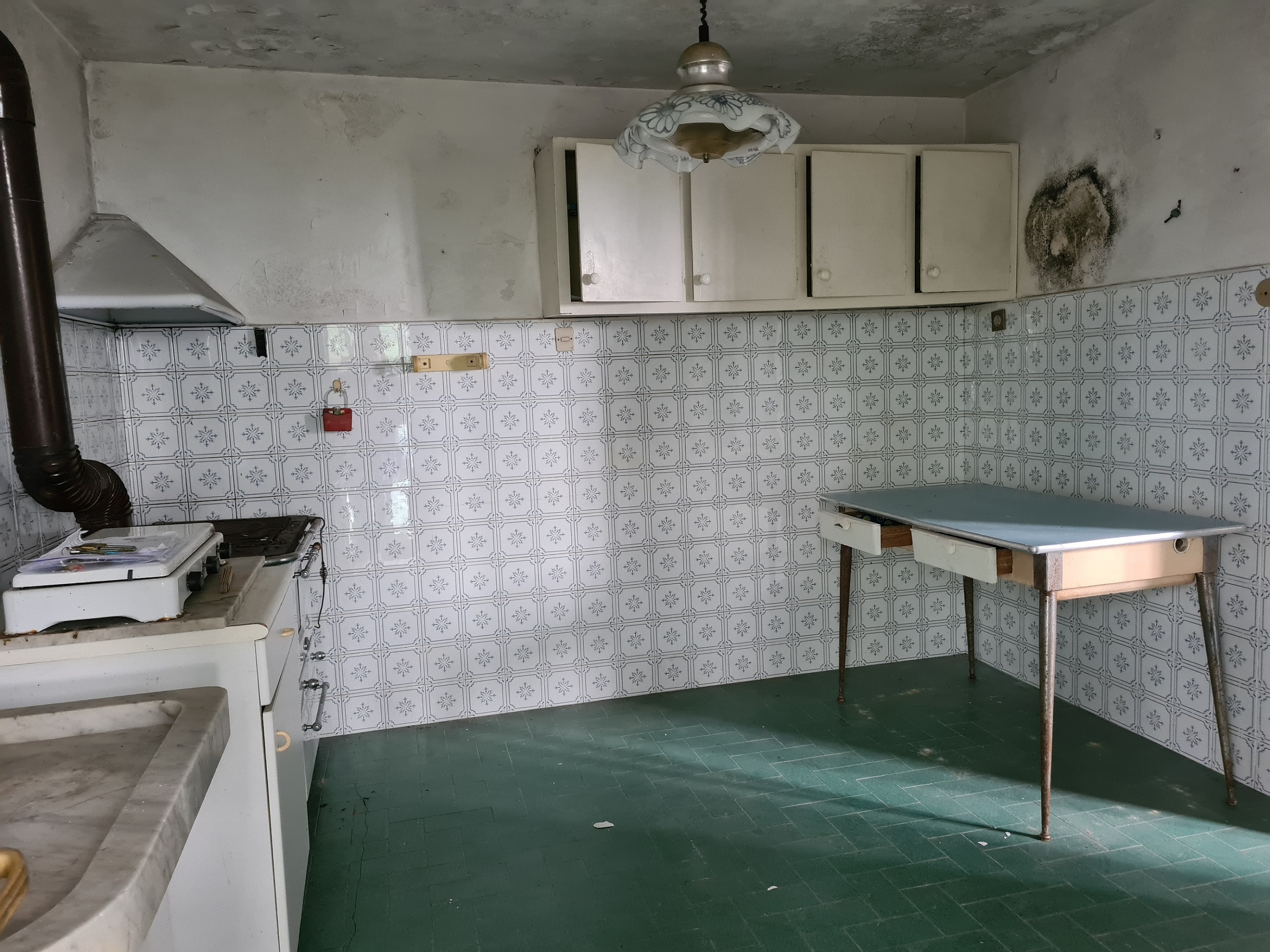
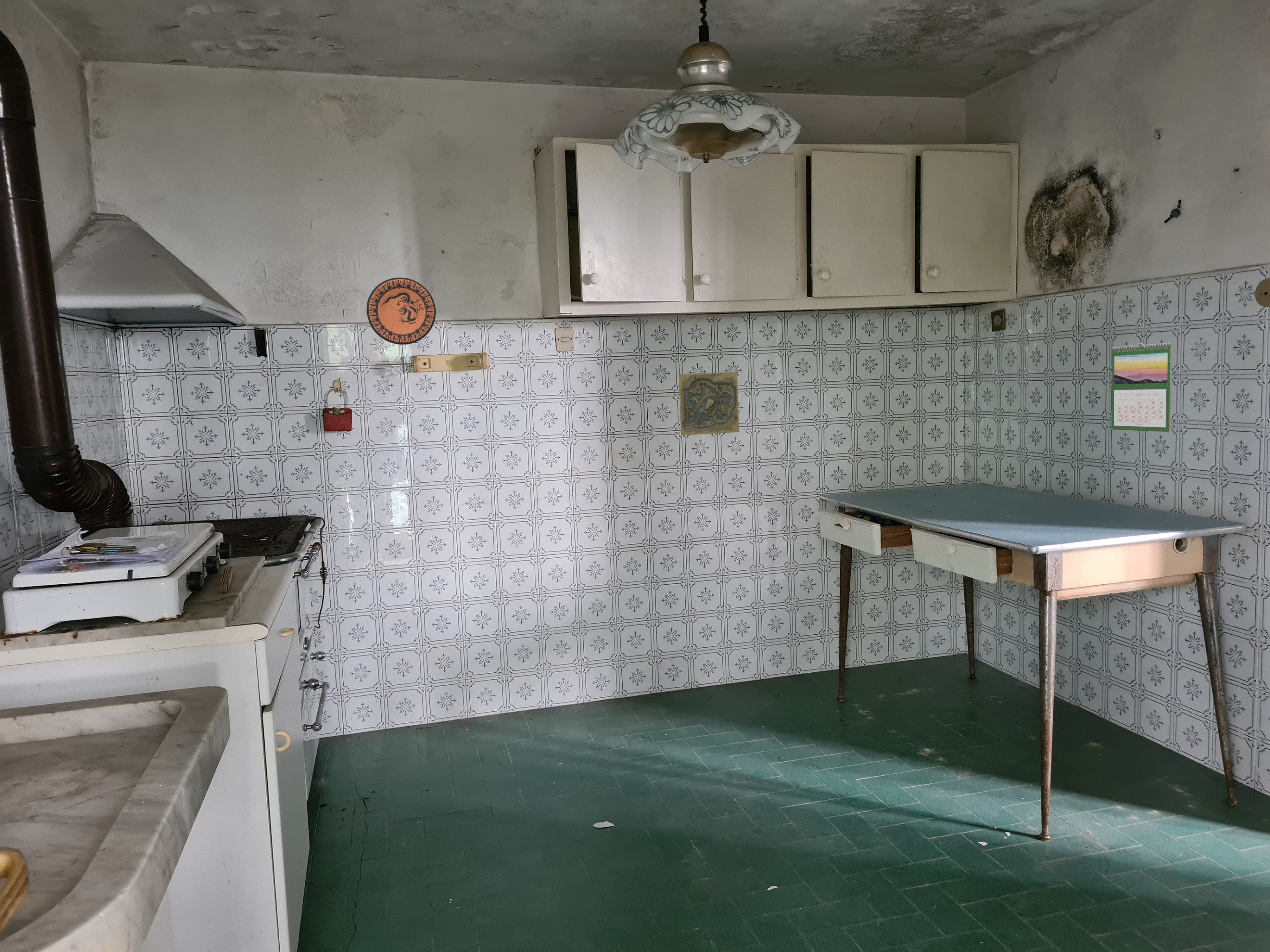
+ calendar (1141, 387)
+ decorative tile (709, 403)
+ decorative plate (401, 311)
